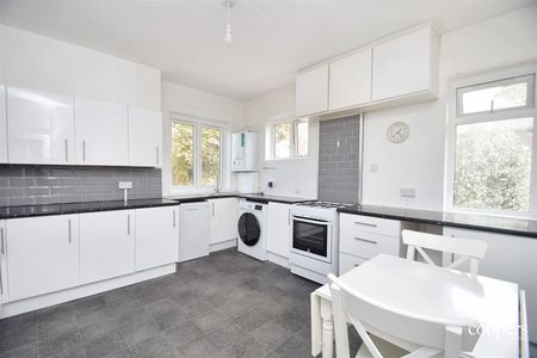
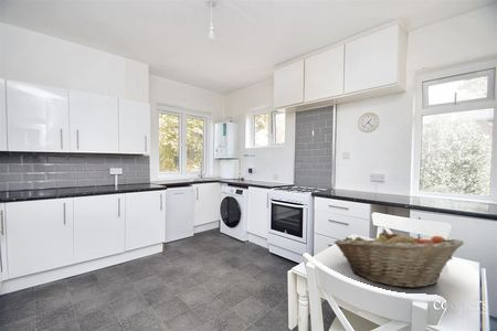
+ fruit basket (392, 250)
